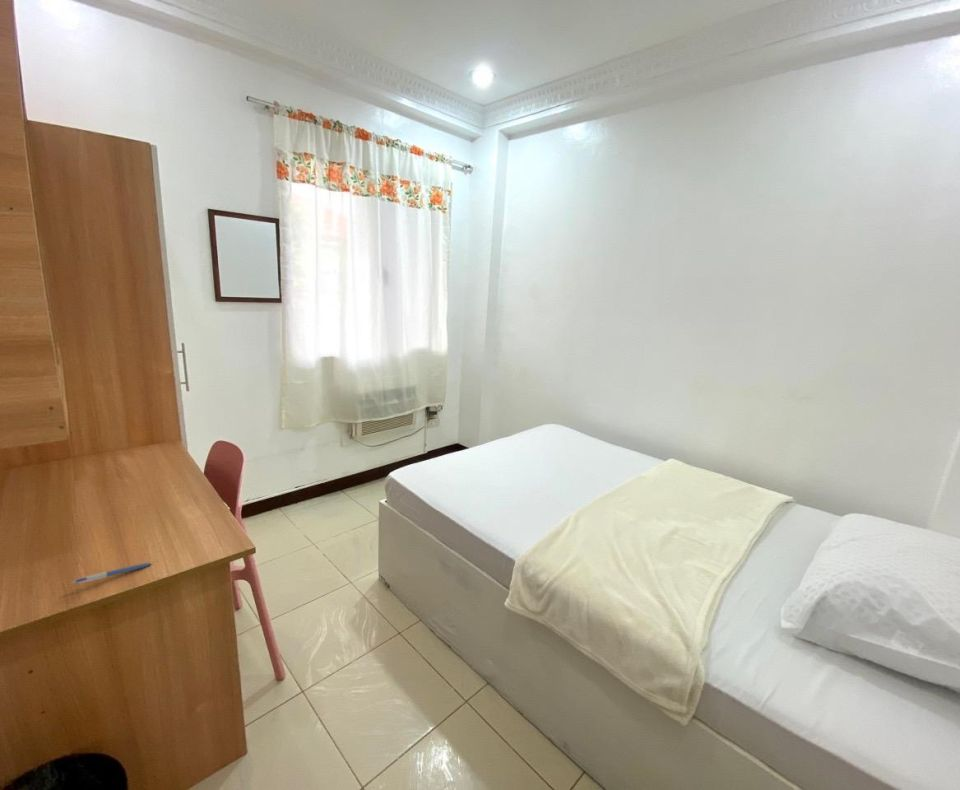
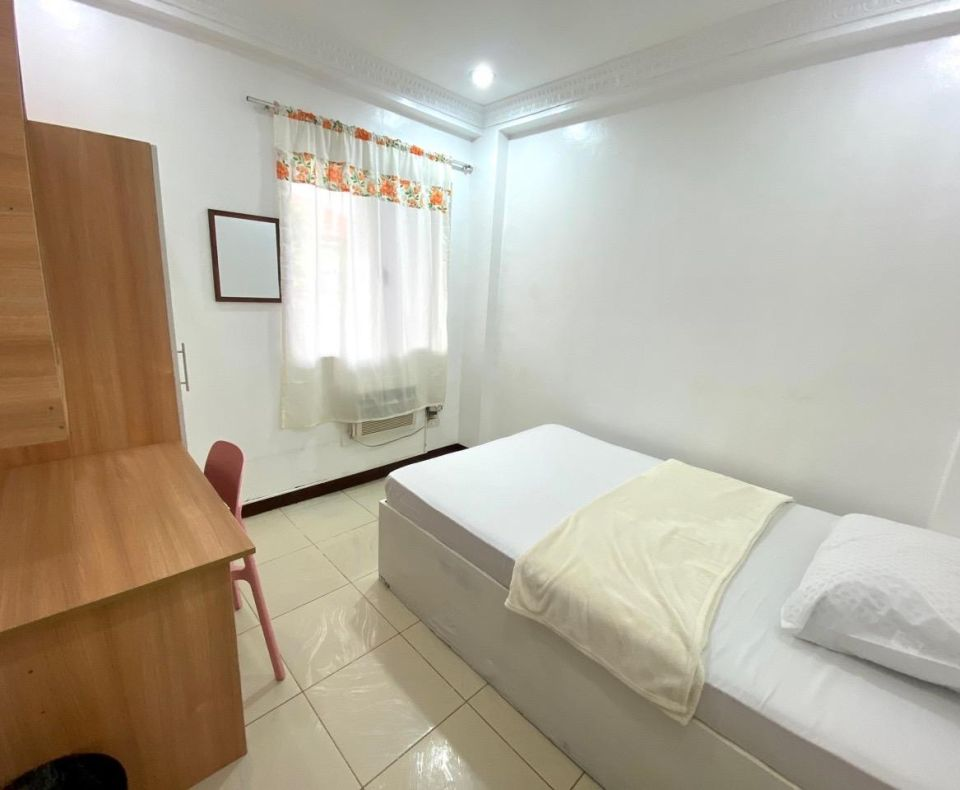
- pen (113, 572)
